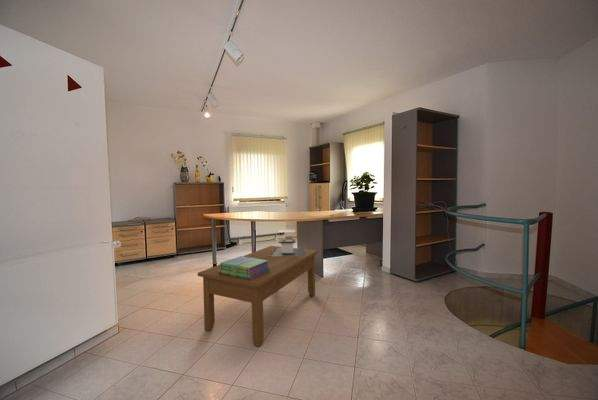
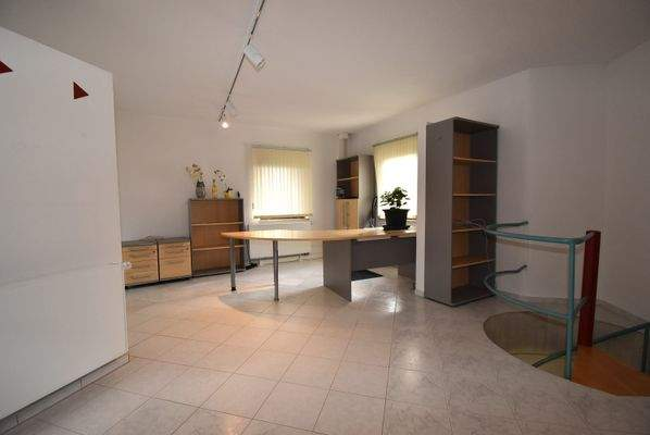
- stack of books (244, 266)
- architectural model (287, 241)
- coffee table (267, 285)
